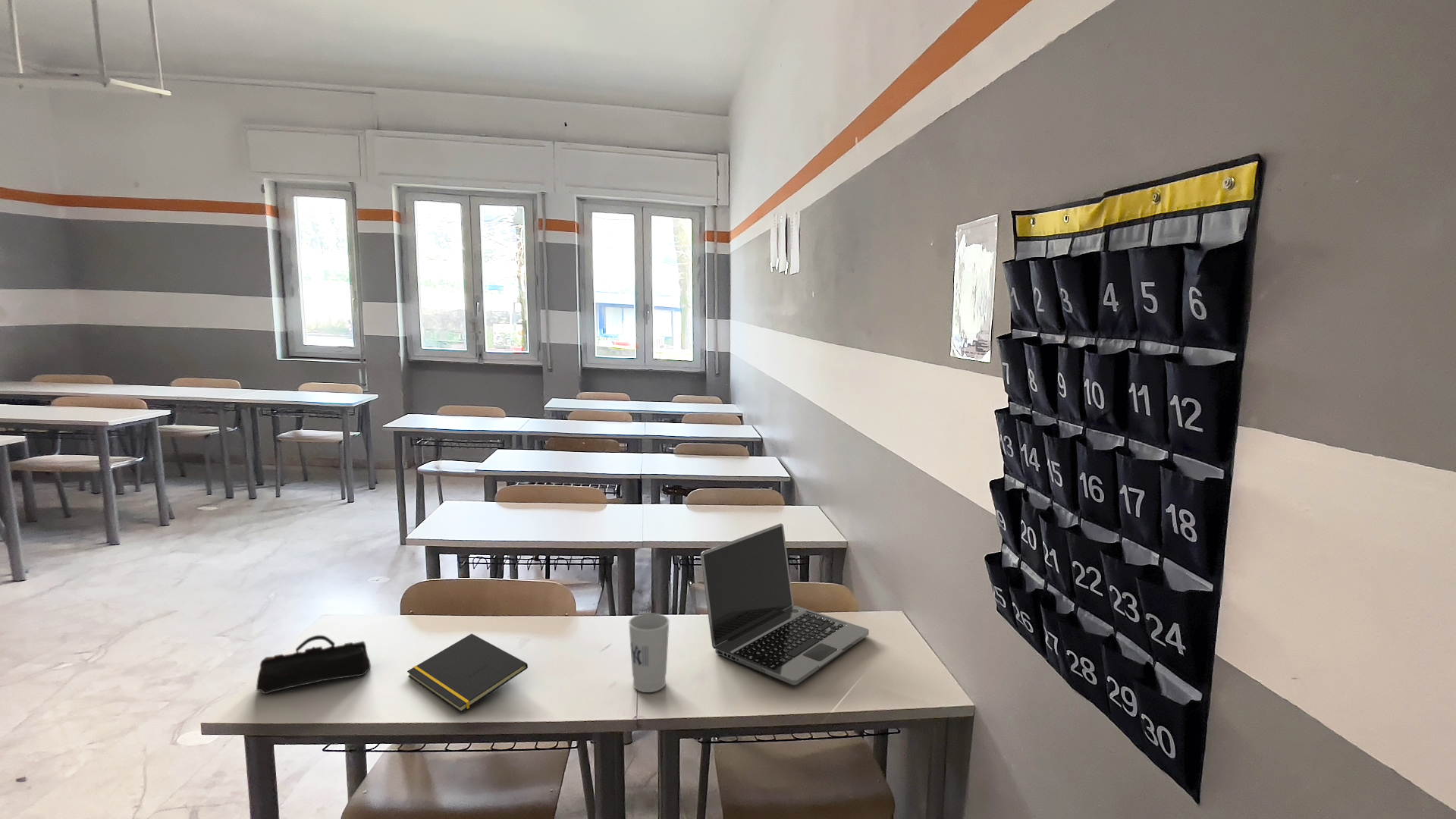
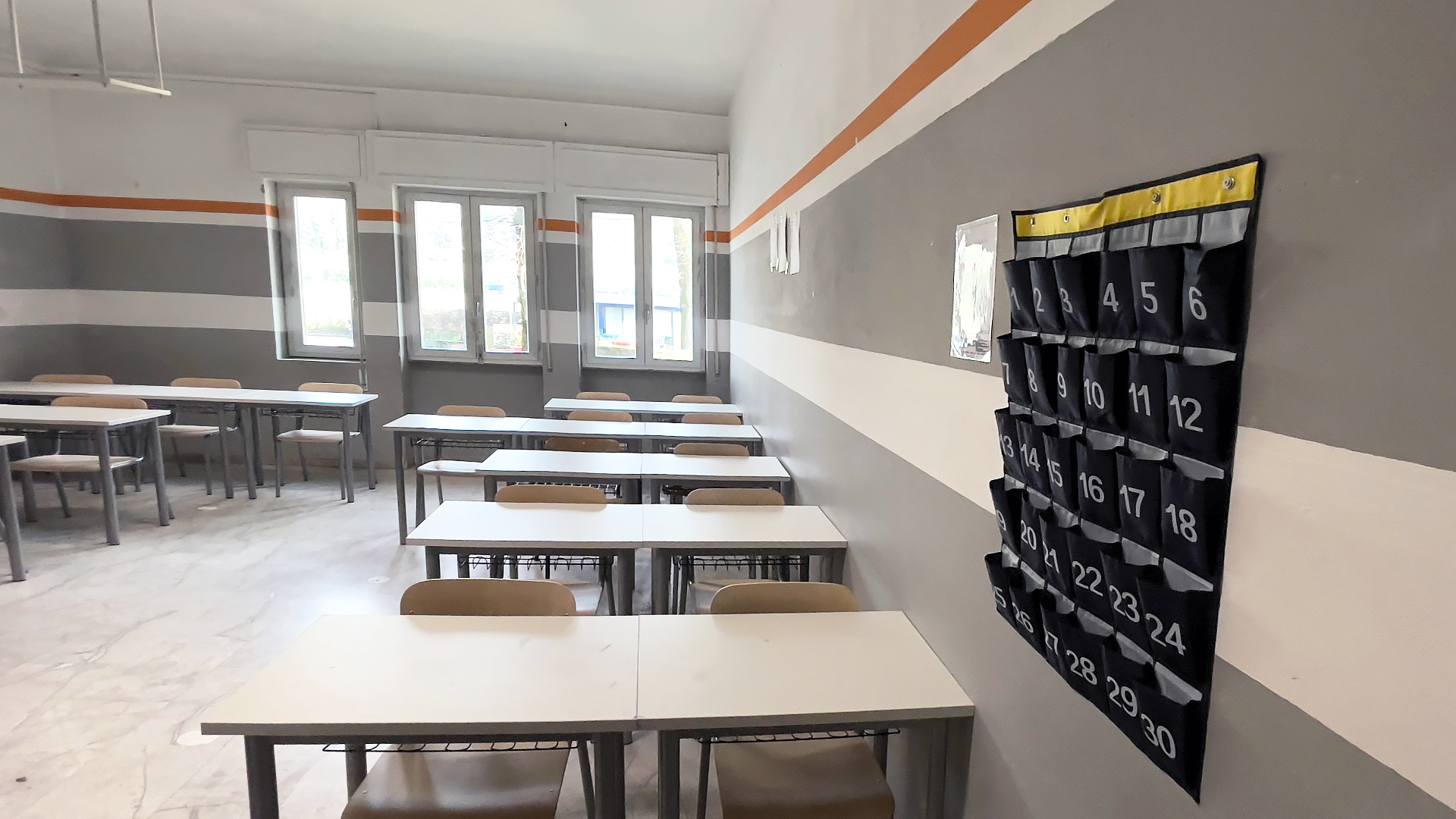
- cup (649, 653)
- laptop (787, 595)
- notepad (466, 670)
- pencil case (314, 658)
